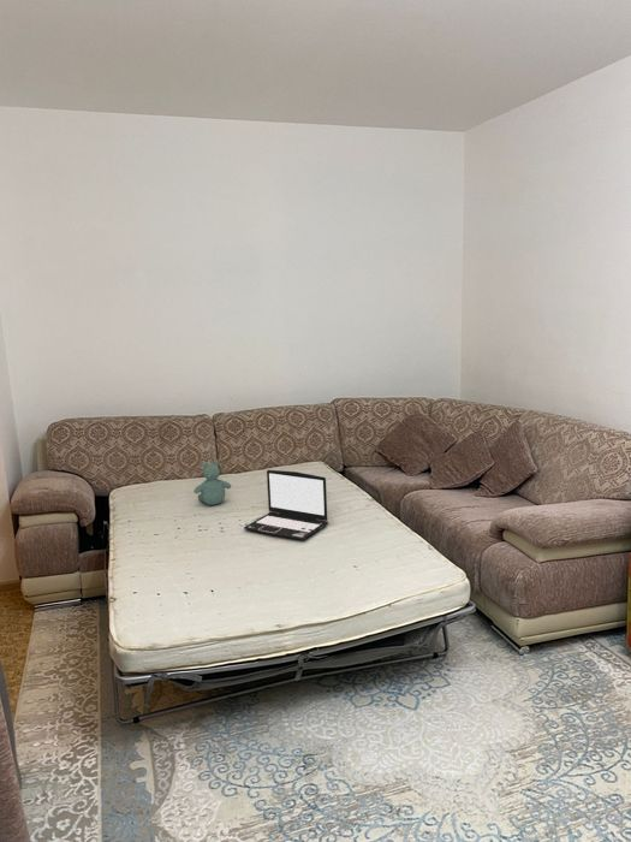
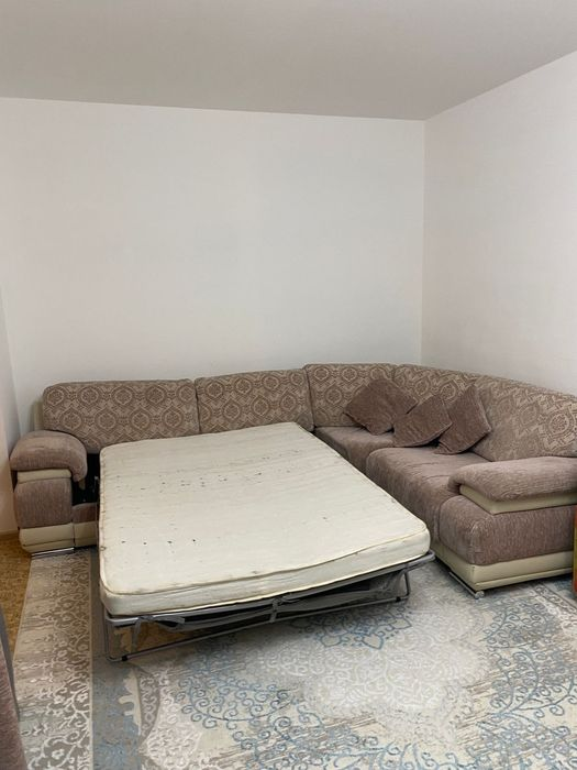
- stuffed bear (210, 480)
- laptop (284, 503)
